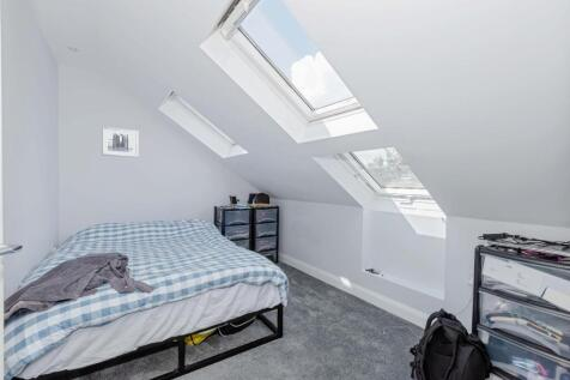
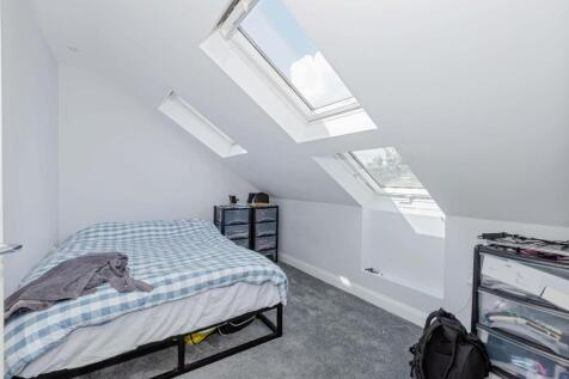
- wall art (120, 143)
